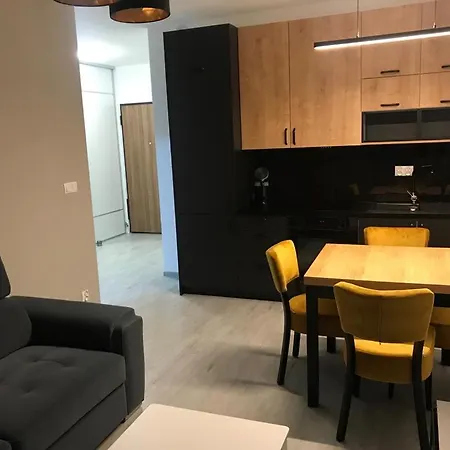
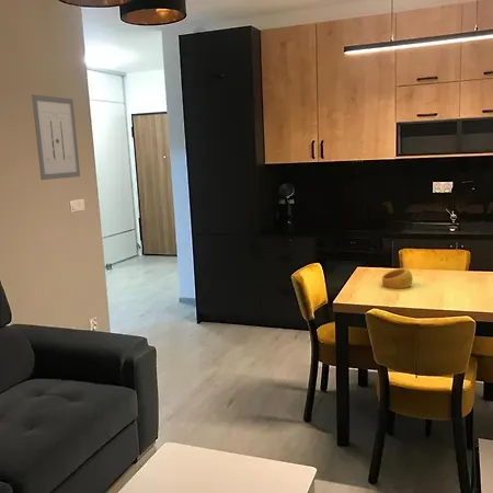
+ wall art (57, 138)
+ ring (397, 276)
